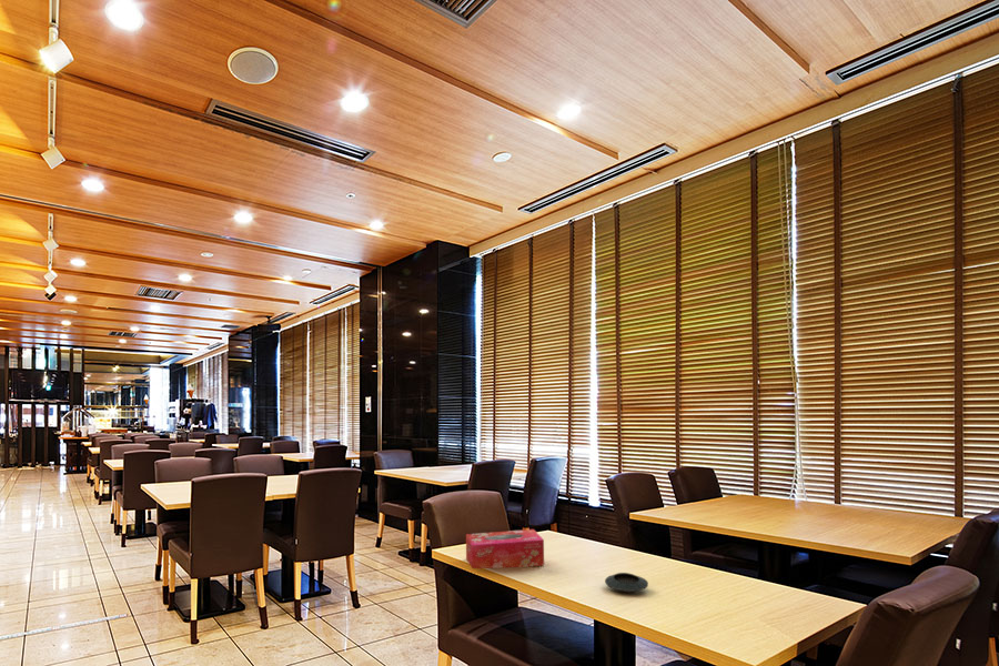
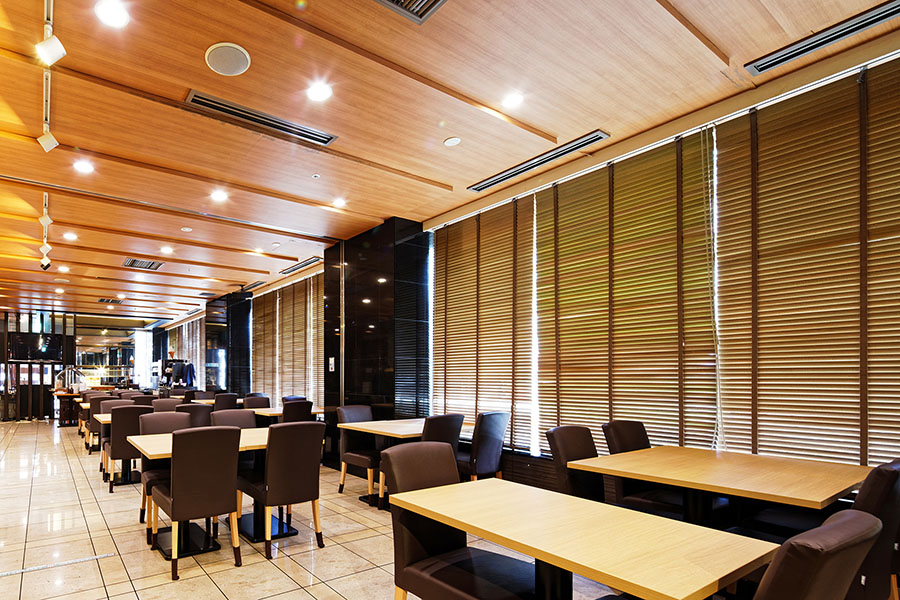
- saucer (626, 581)
- tissue box (504, 549)
